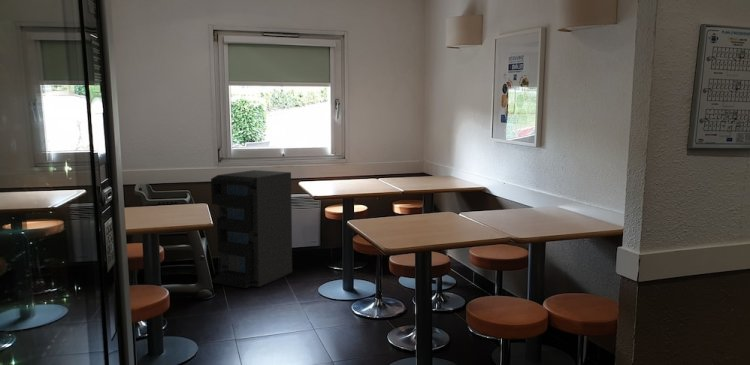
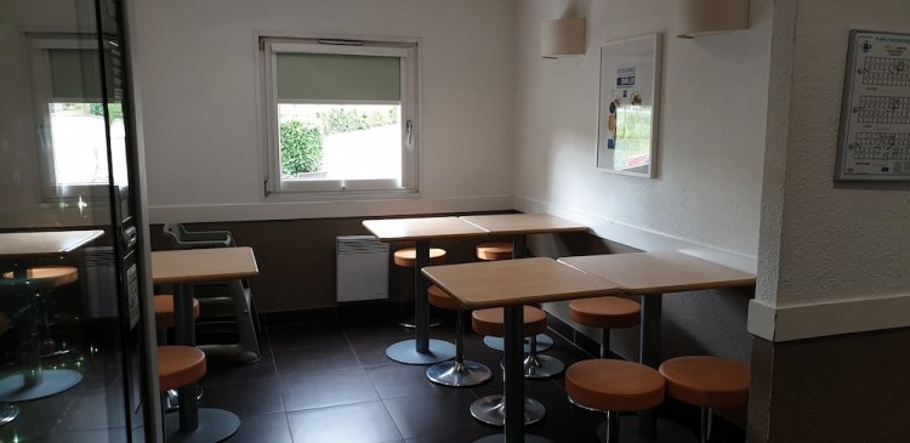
- storage cabinet (251, 226)
